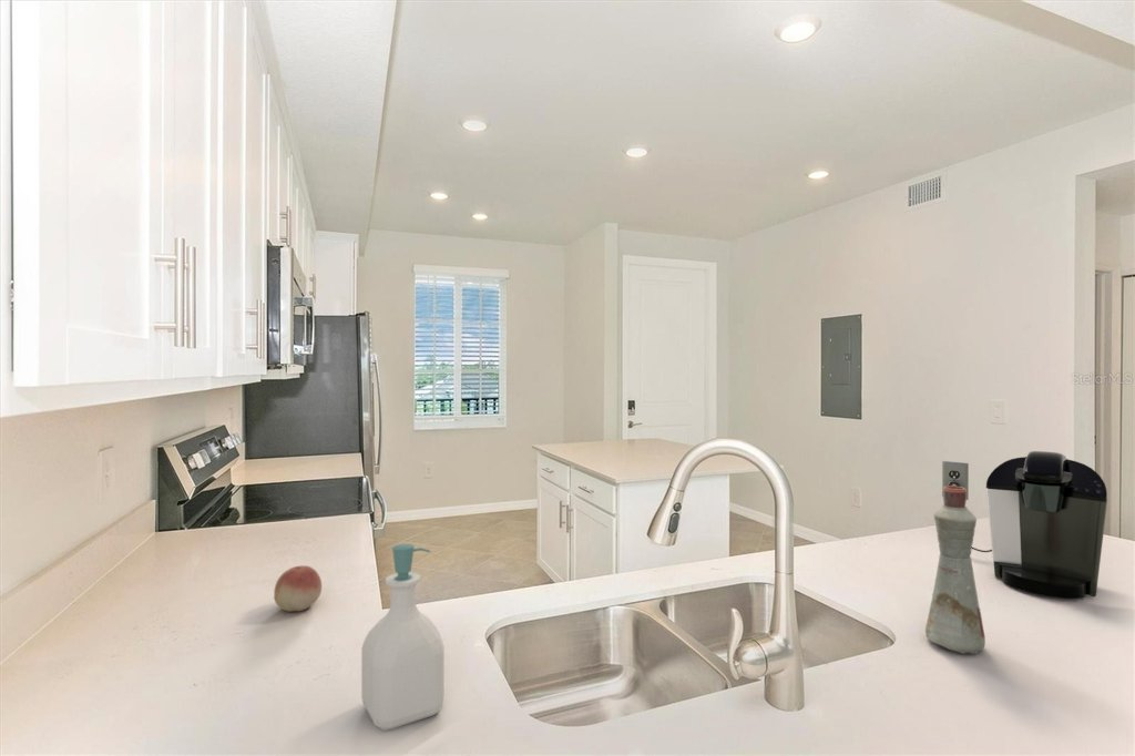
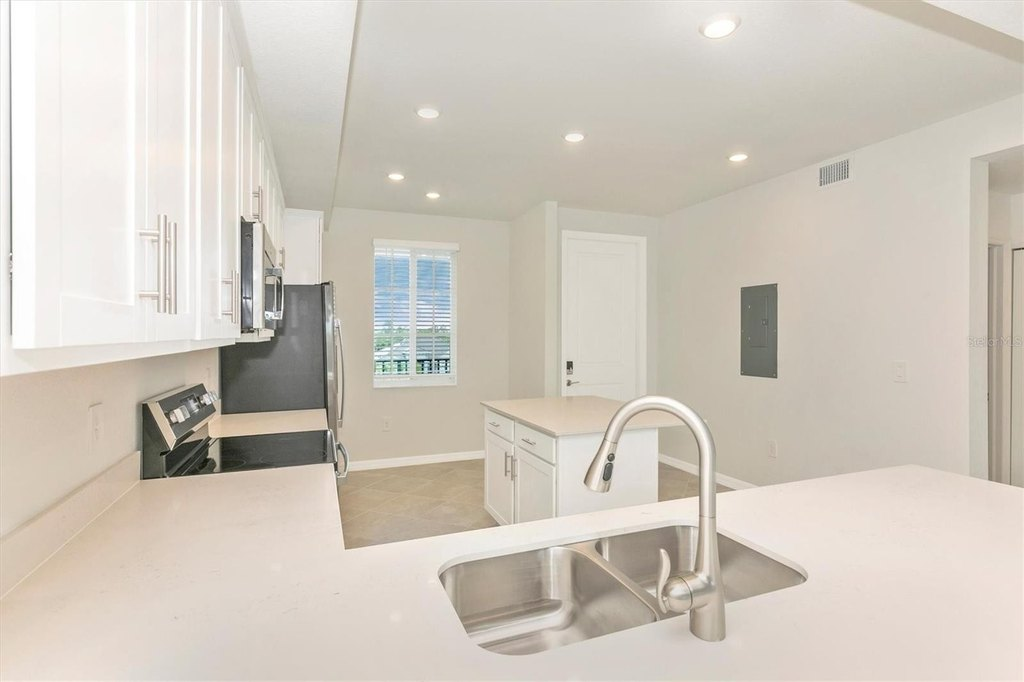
- fruit (296, 588)
- soap bottle (402, 627)
- bottle (953, 563)
- coffee maker (1012, 512)
